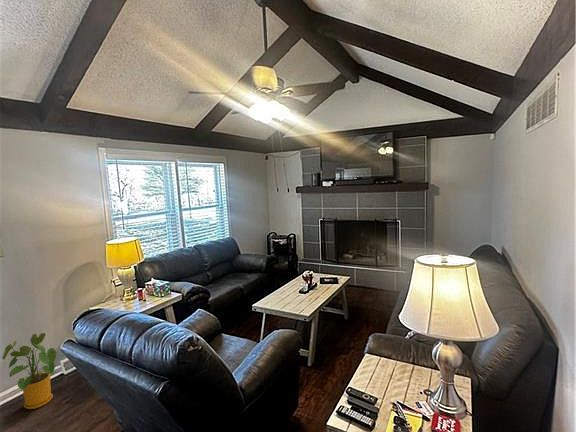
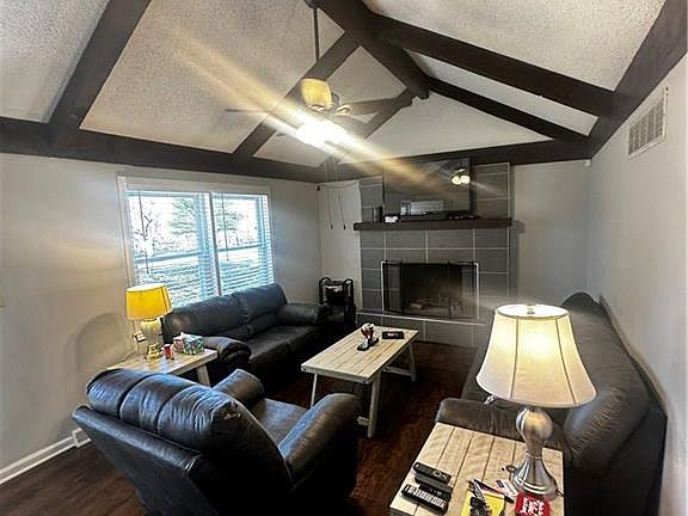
- house plant (32, 373)
